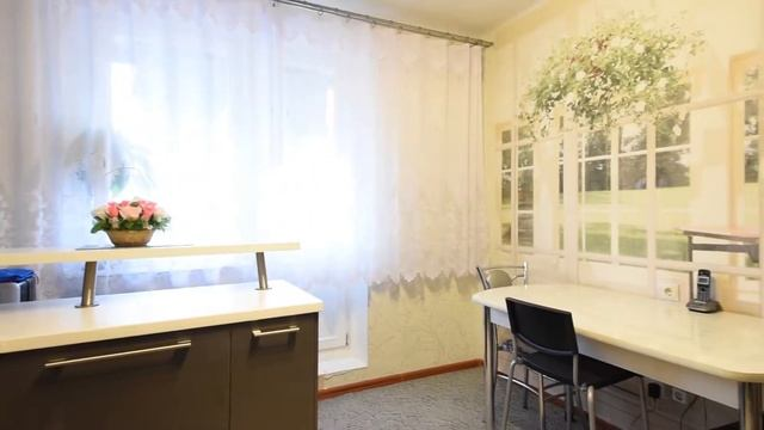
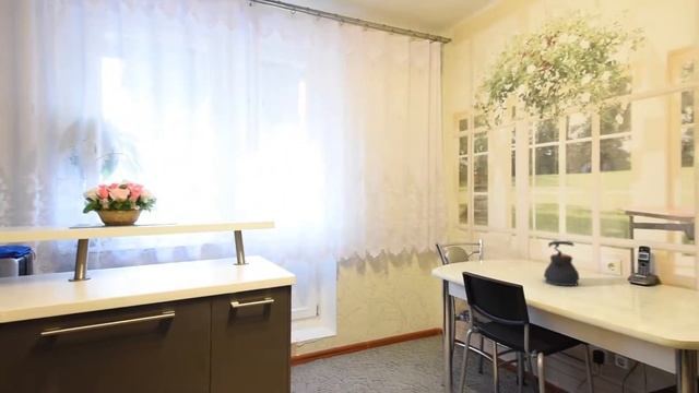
+ teapot (560, 261)
